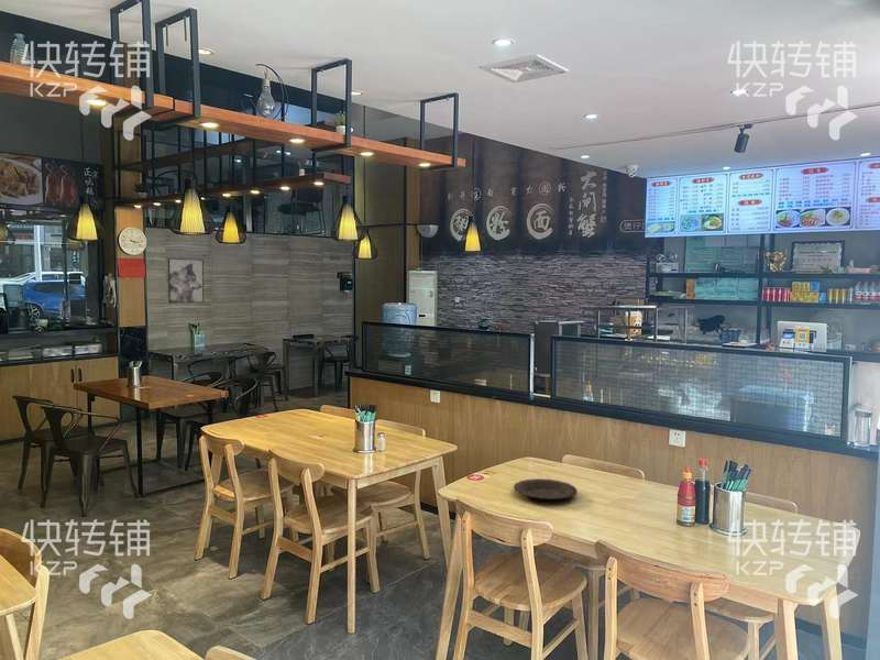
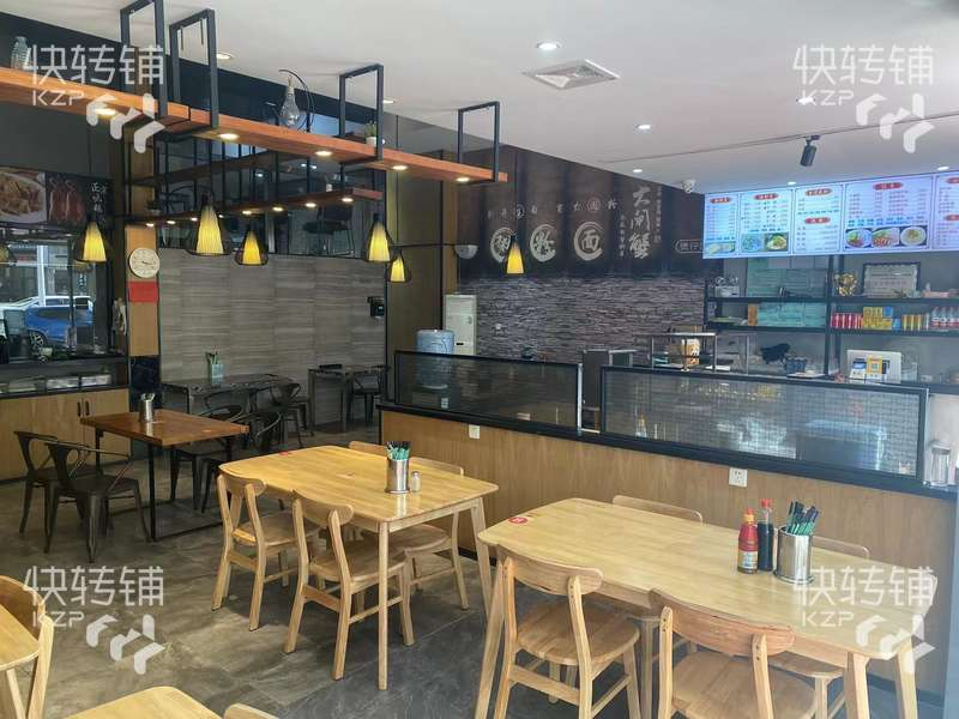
- plate (544, 491)
- wall art (186, 280)
